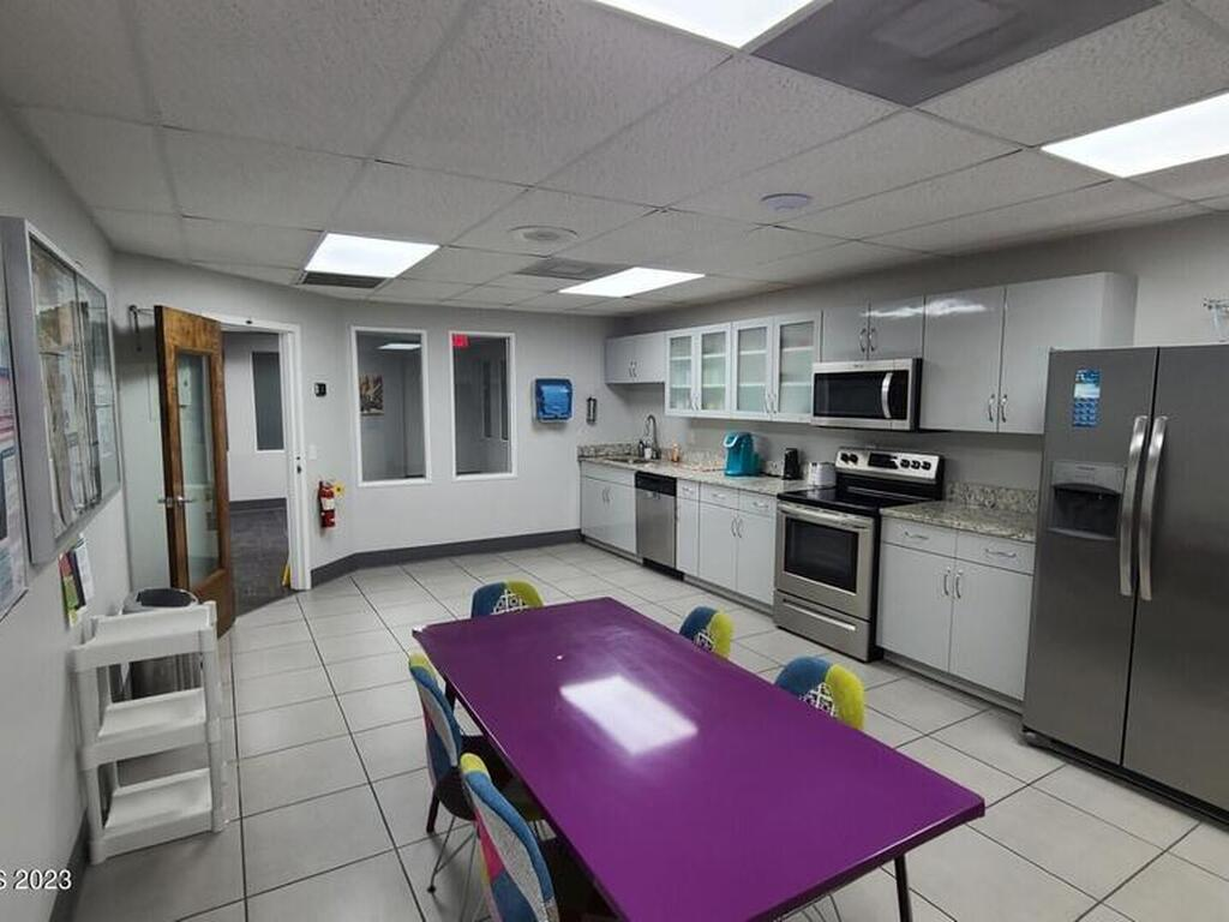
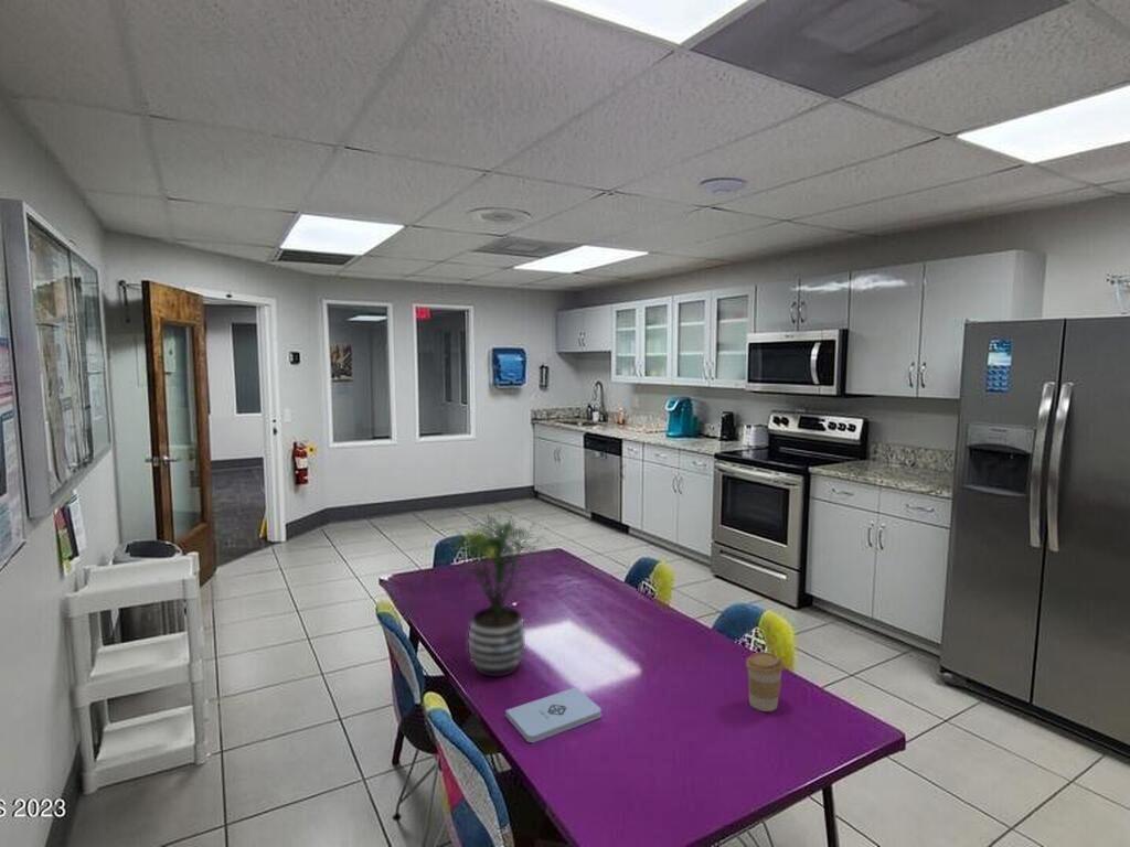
+ coffee cup (764, 680)
+ potted plant (492, 591)
+ notepad (554, 712)
